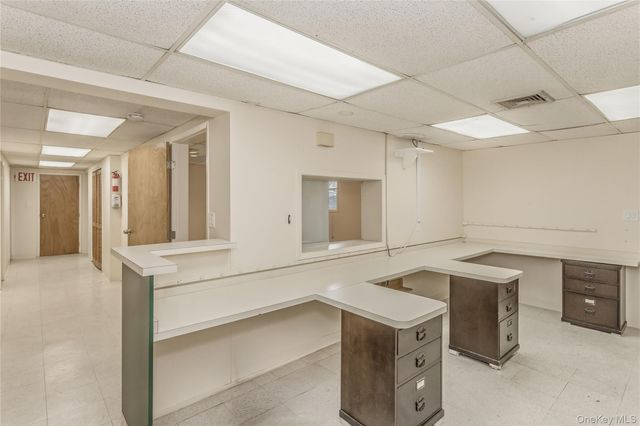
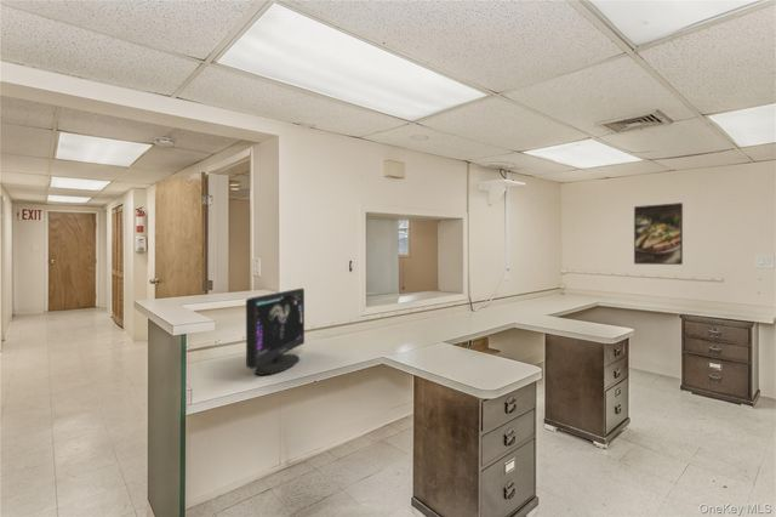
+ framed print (657, 234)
+ computer monitor (278, 328)
